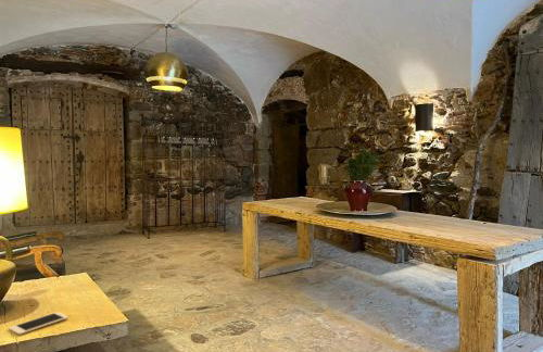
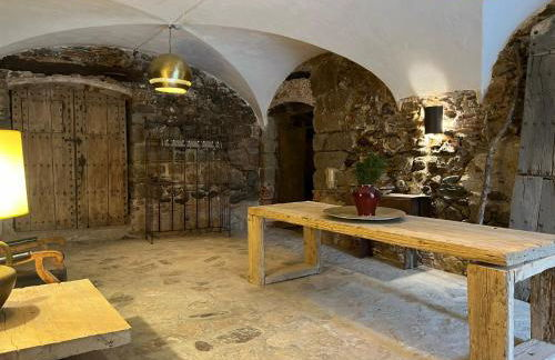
- cell phone (39, 323)
